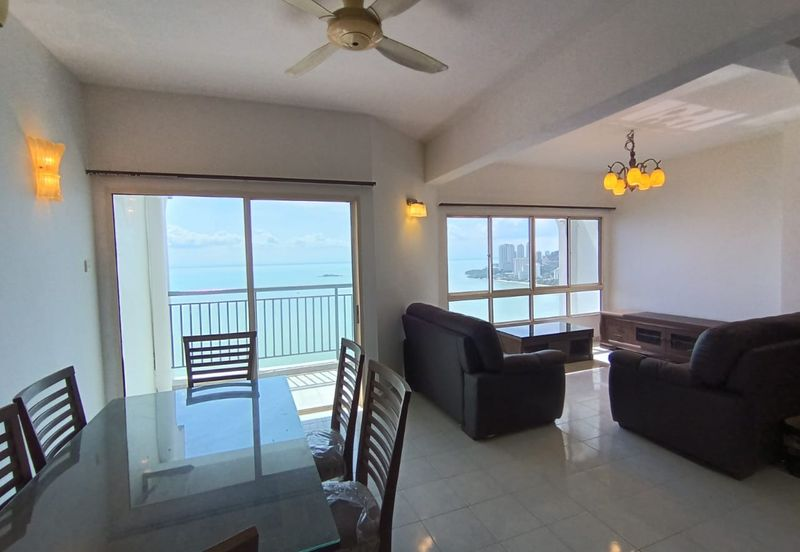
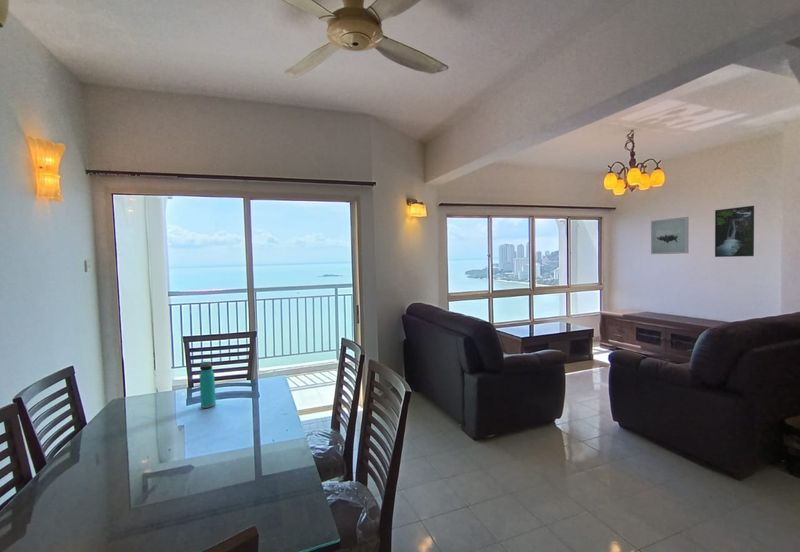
+ wall art (668, 236)
+ water bottle (207, 383)
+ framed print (733, 232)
